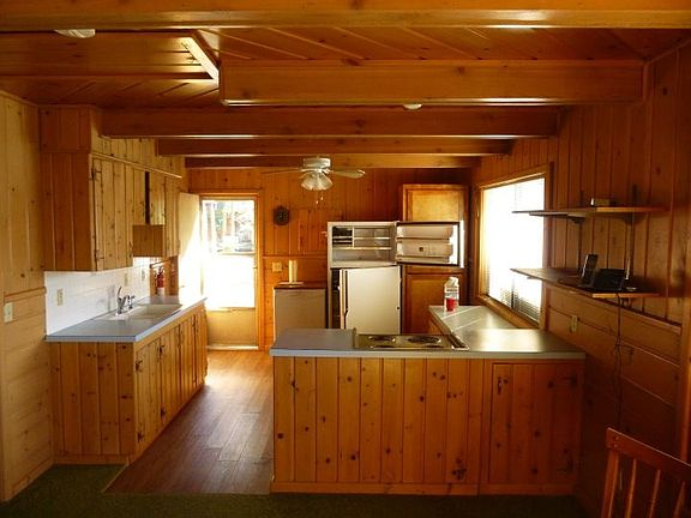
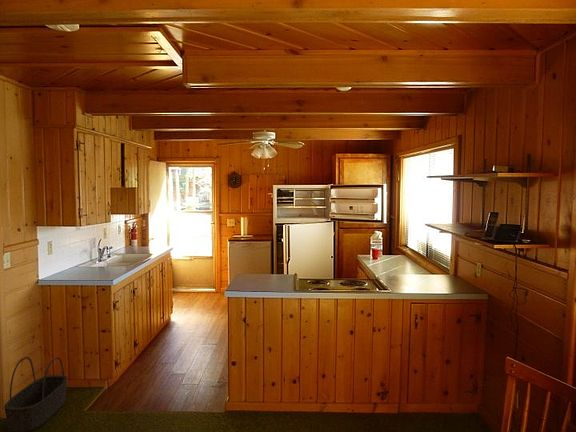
+ basket (37, 386)
